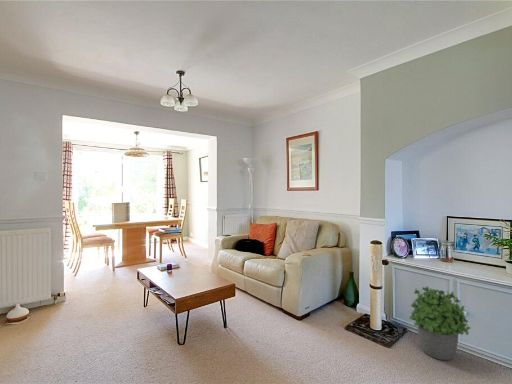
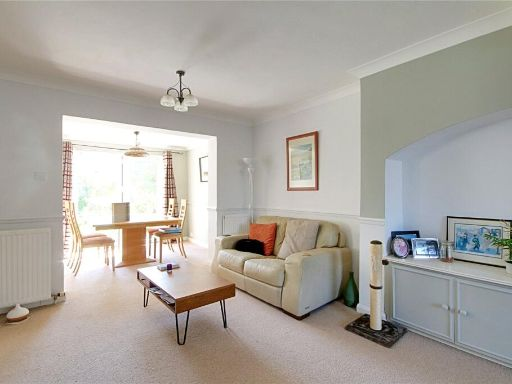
- potted plant (437, 321)
